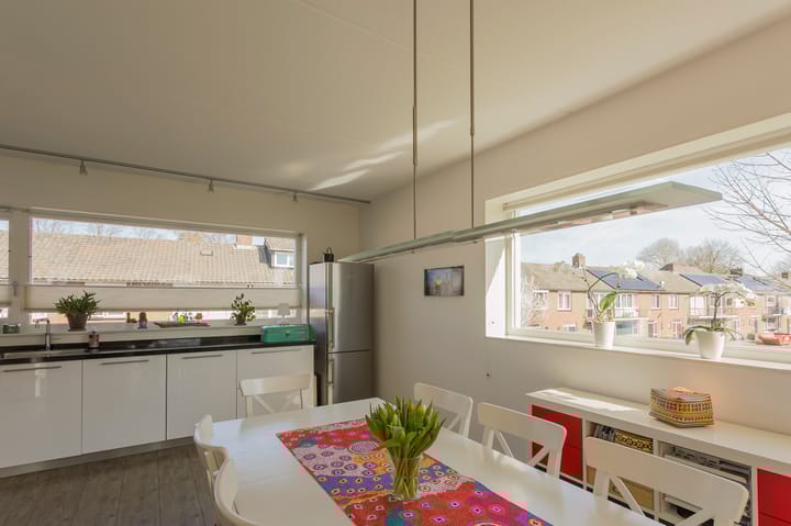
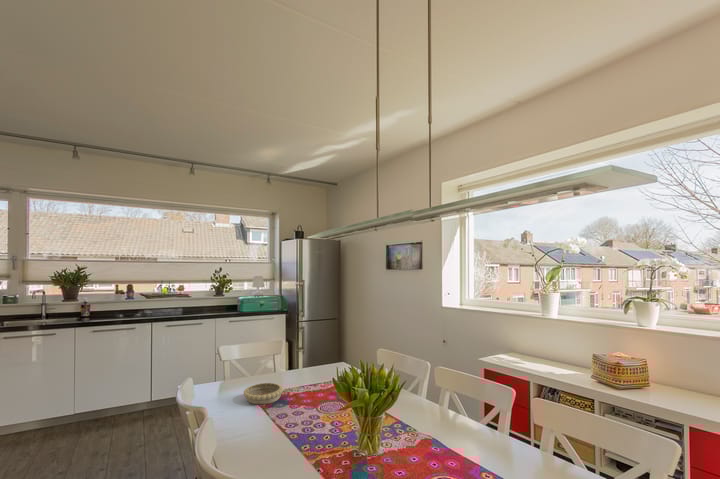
+ decorative bowl (263, 393)
